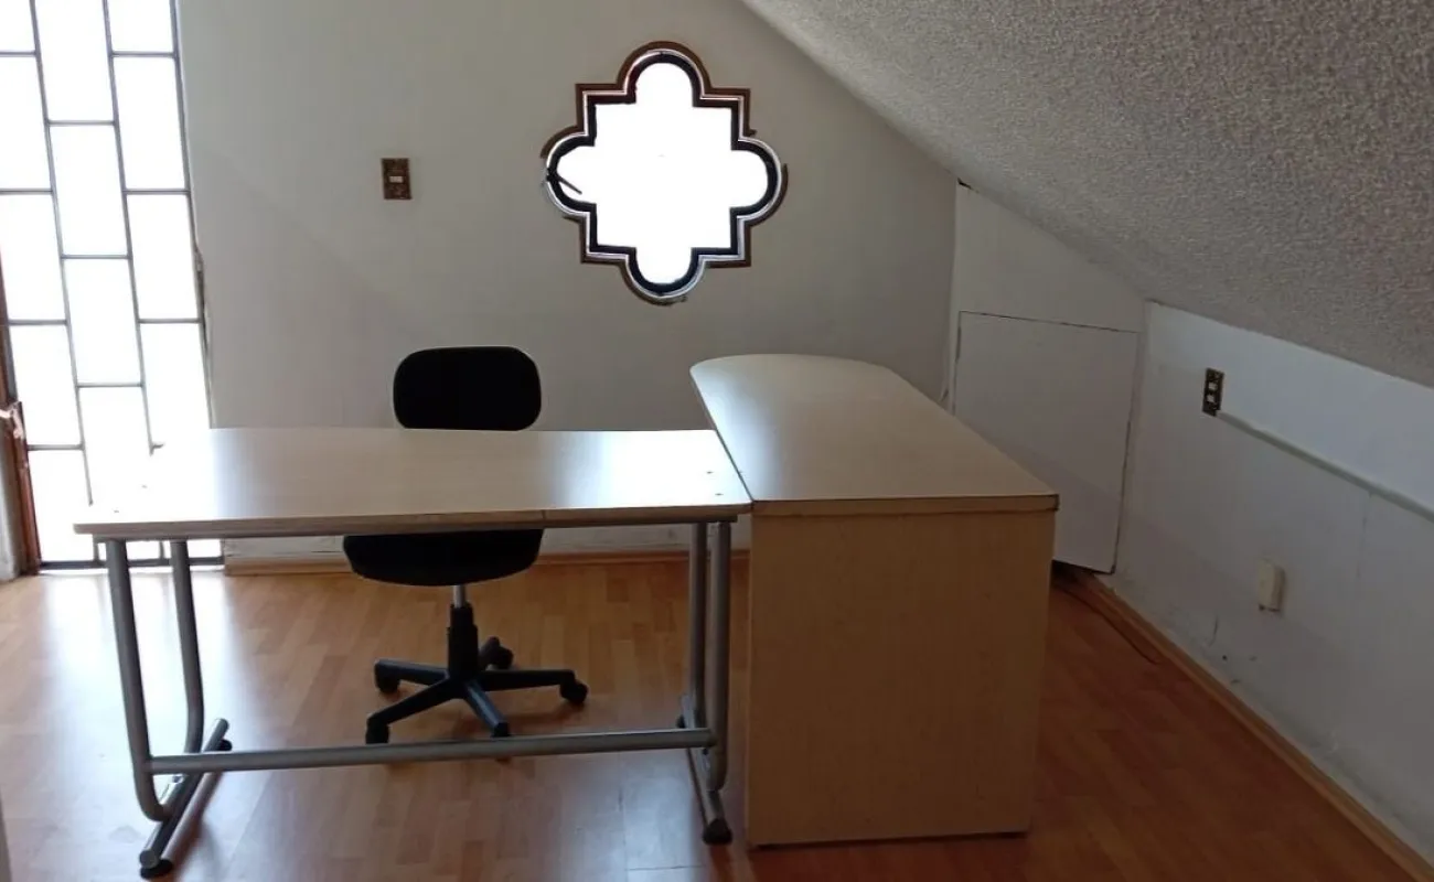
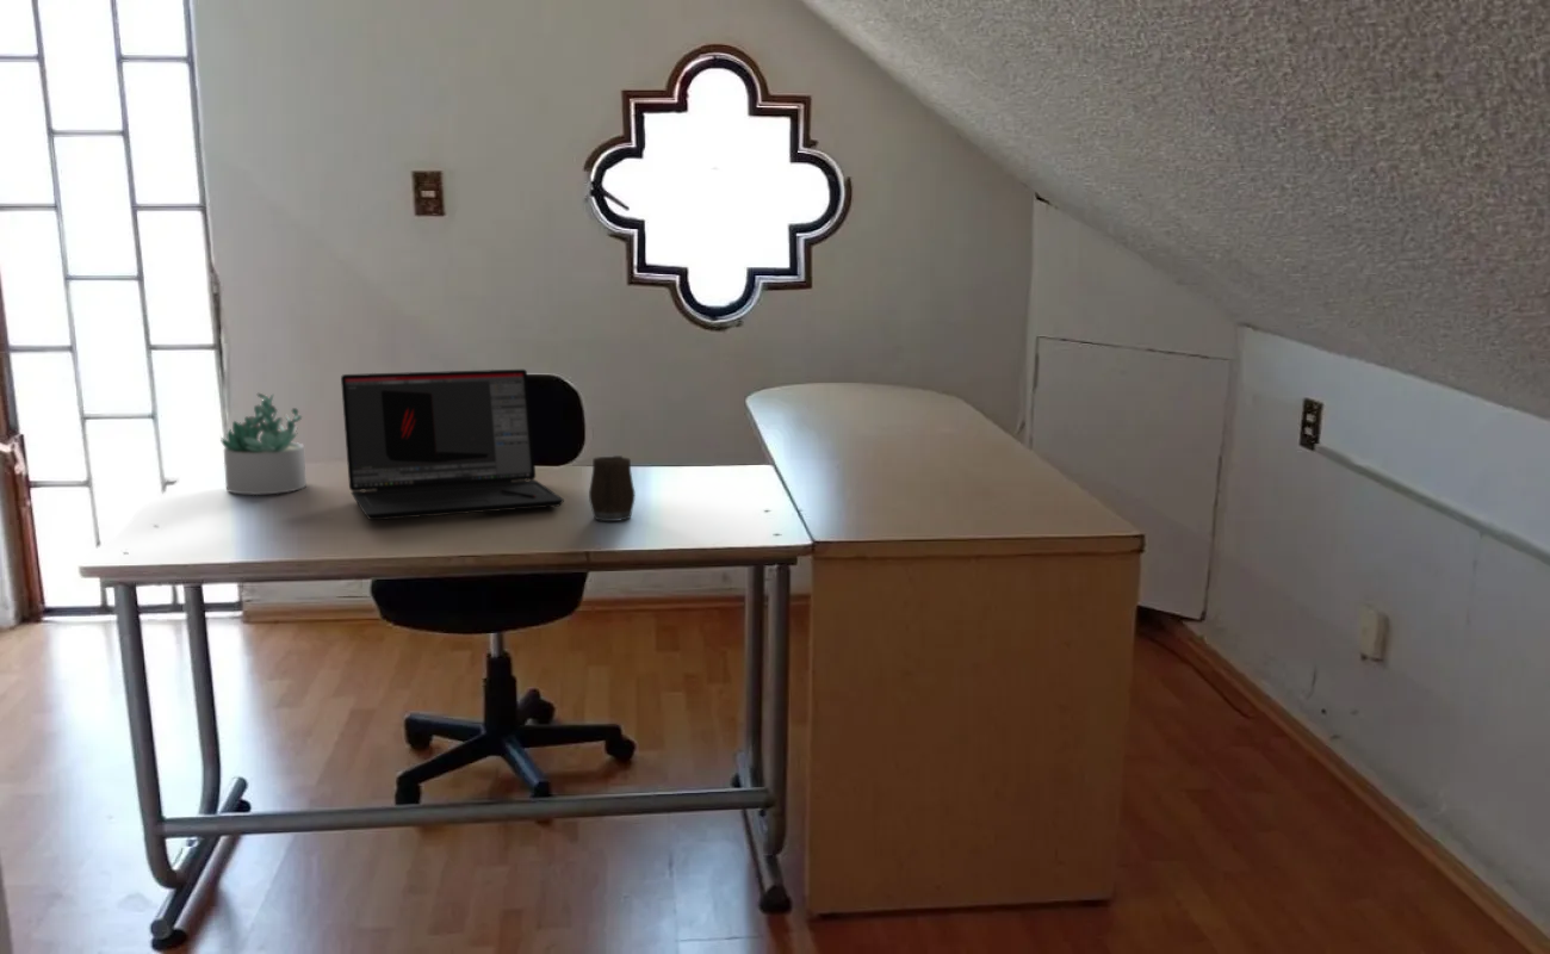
+ laptop (451, 440)
+ succulent plant (264, 440)
+ mug (613, 485)
